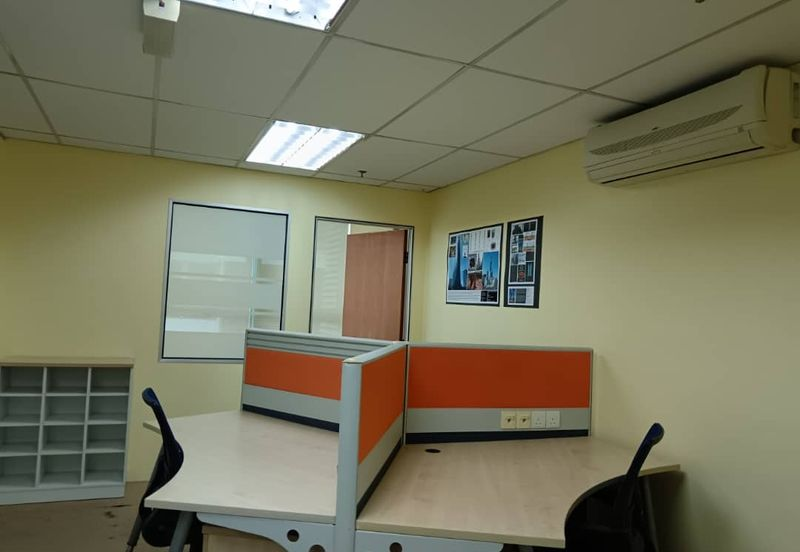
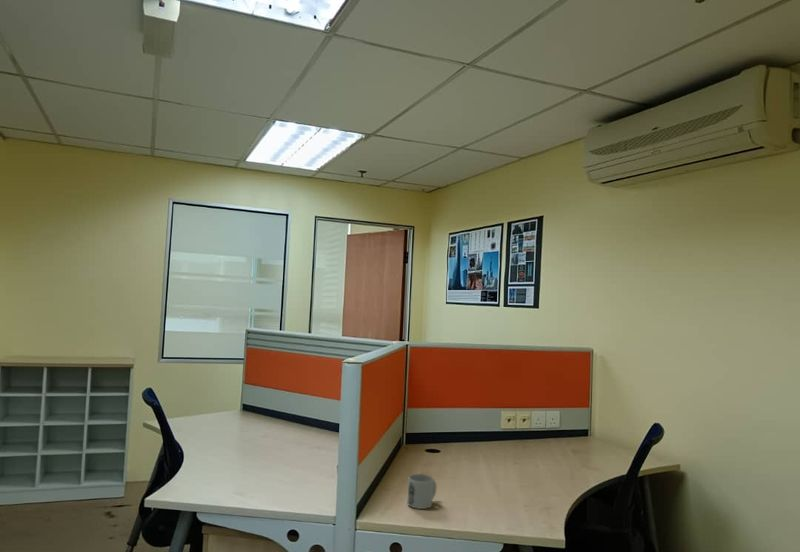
+ mug (423, 490)
